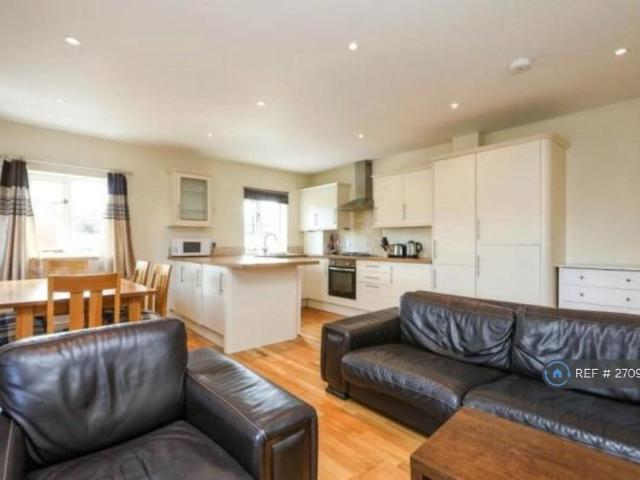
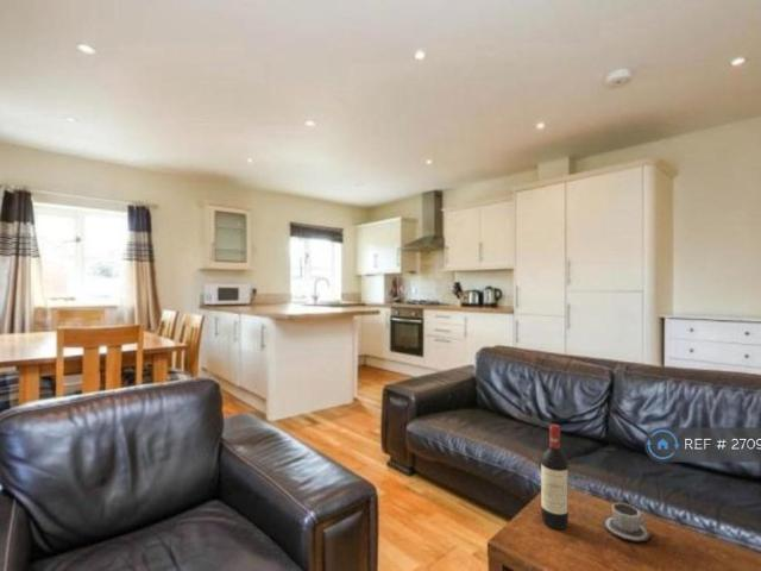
+ cup (625, 520)
+ wine bottle (554, 473)
